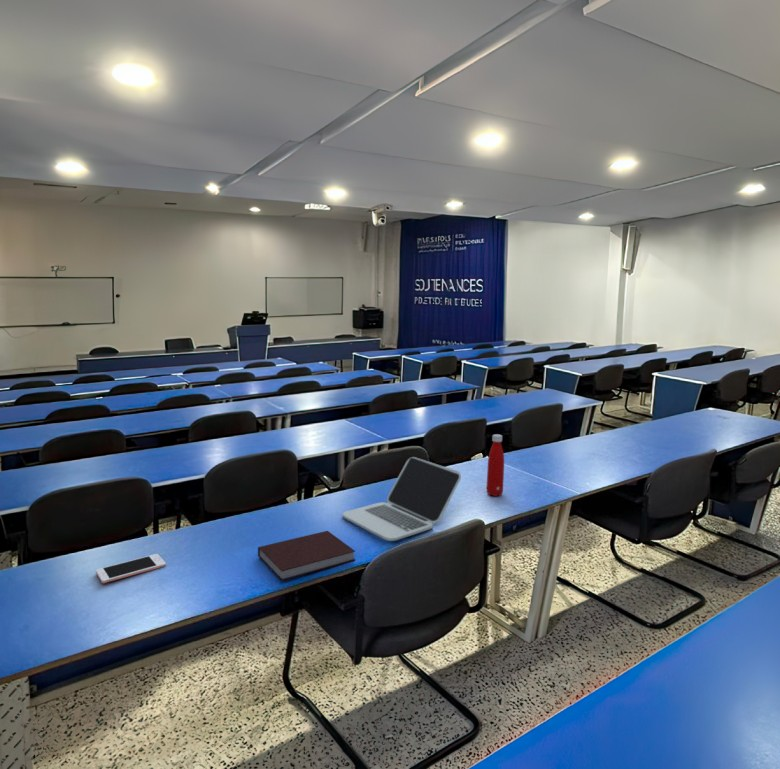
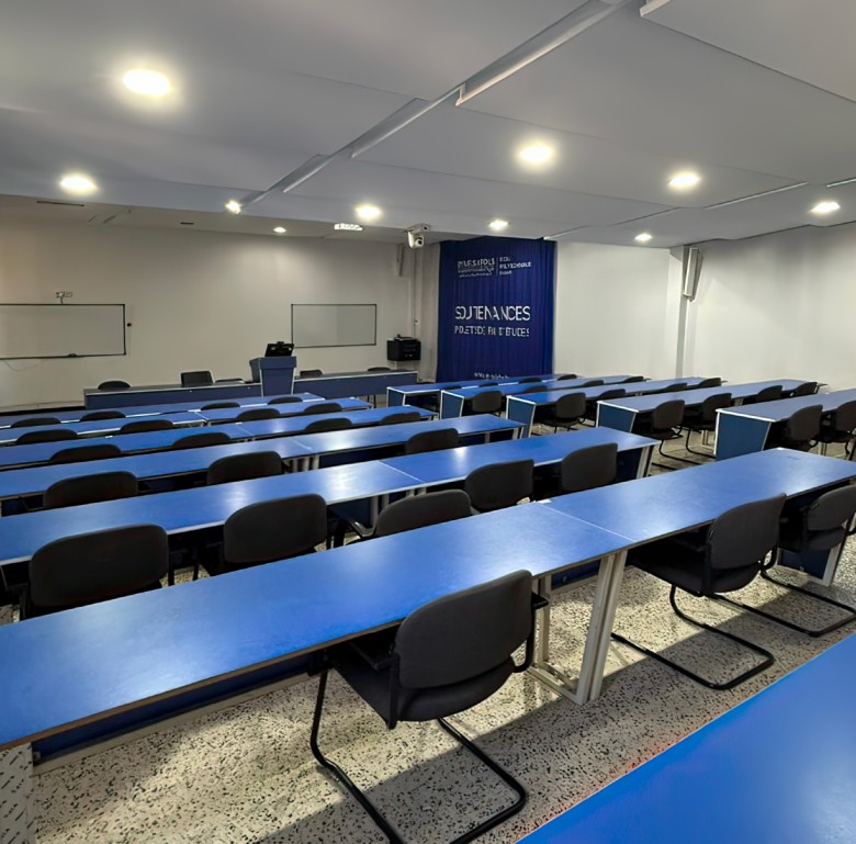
- bottle (495, 464)
- laptop (401, 494)
- notebook (306, 553)
- cell phone (131, 567)
